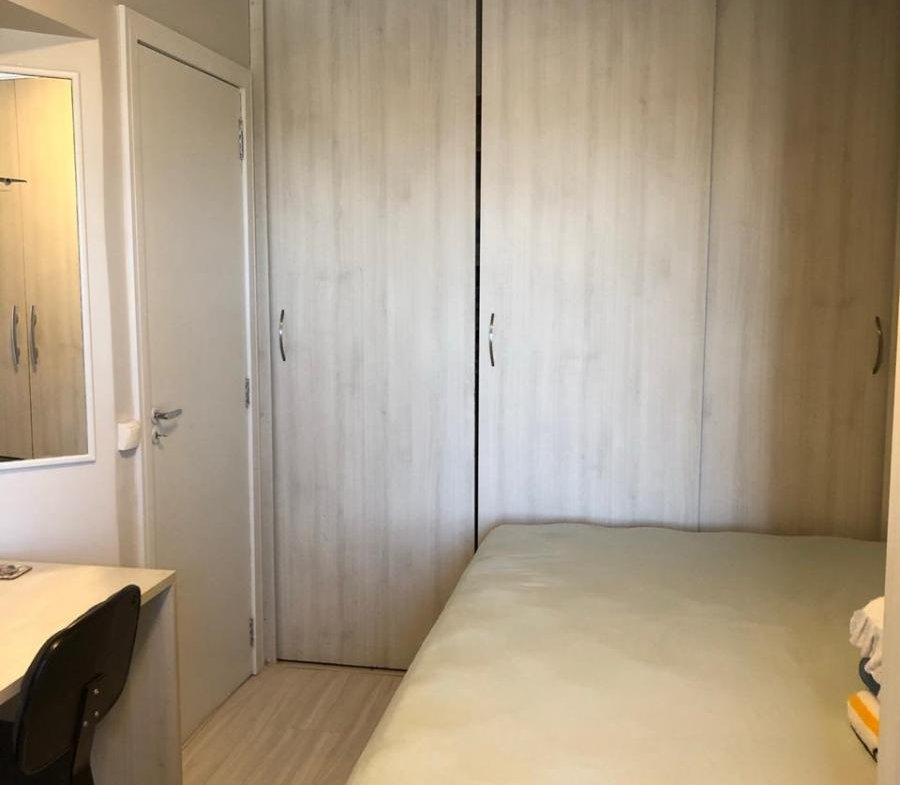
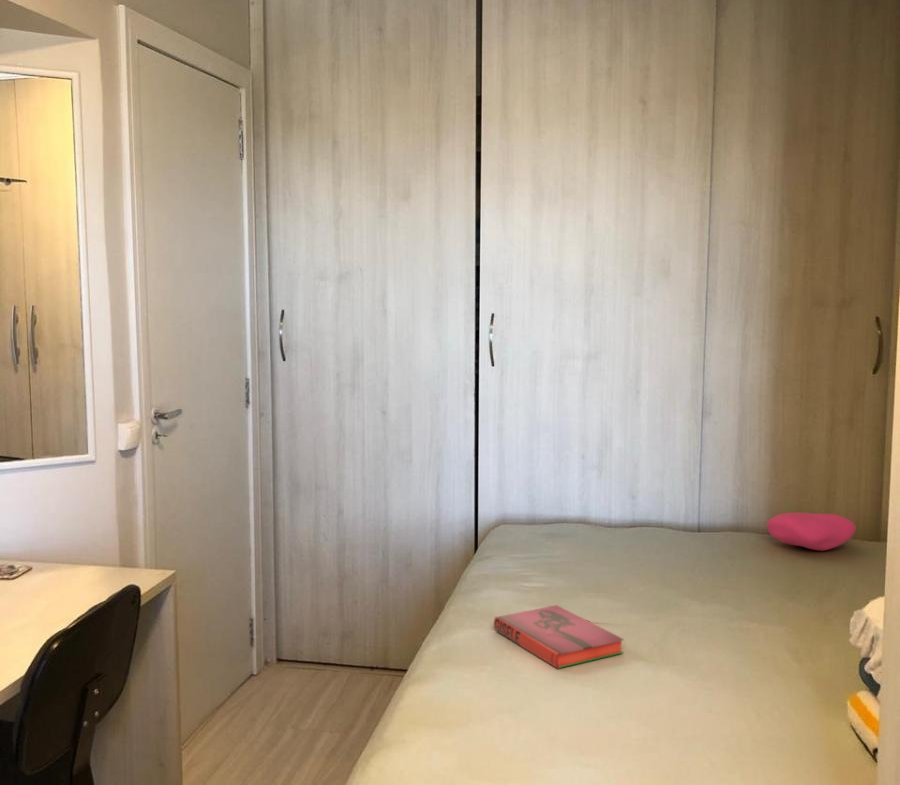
+ hardback book (556, 634)
+ cushion (812, 531)
